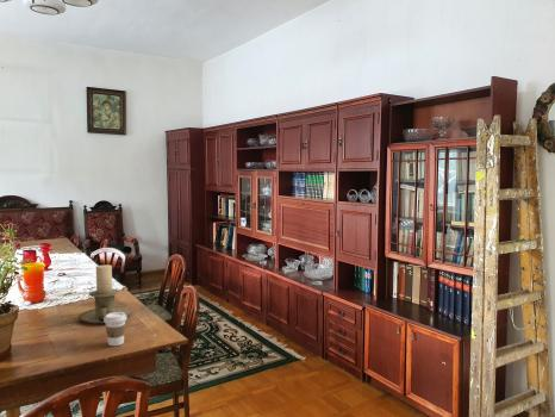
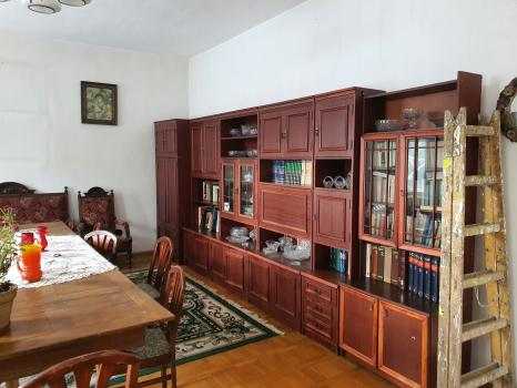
- candle holder (104, 291)
- coffee cup (116, 329)
